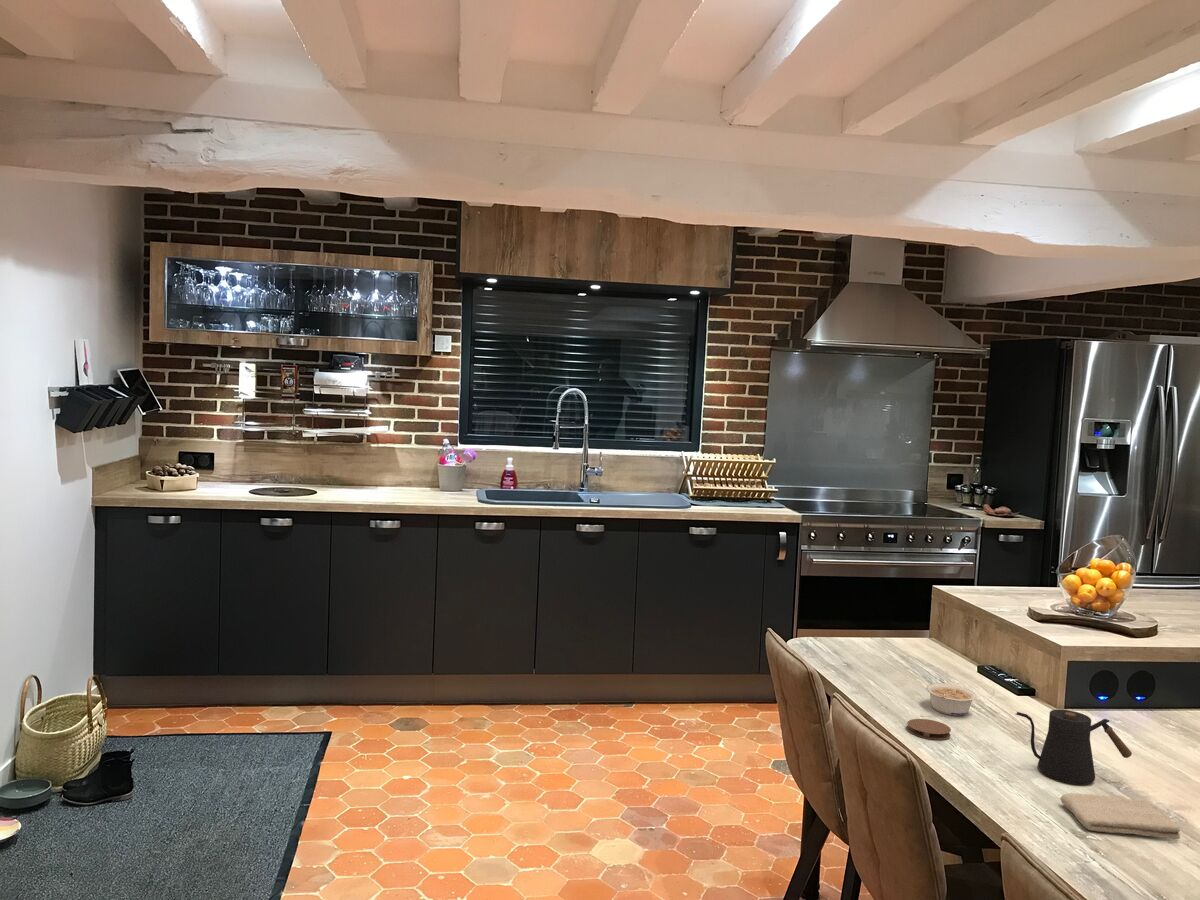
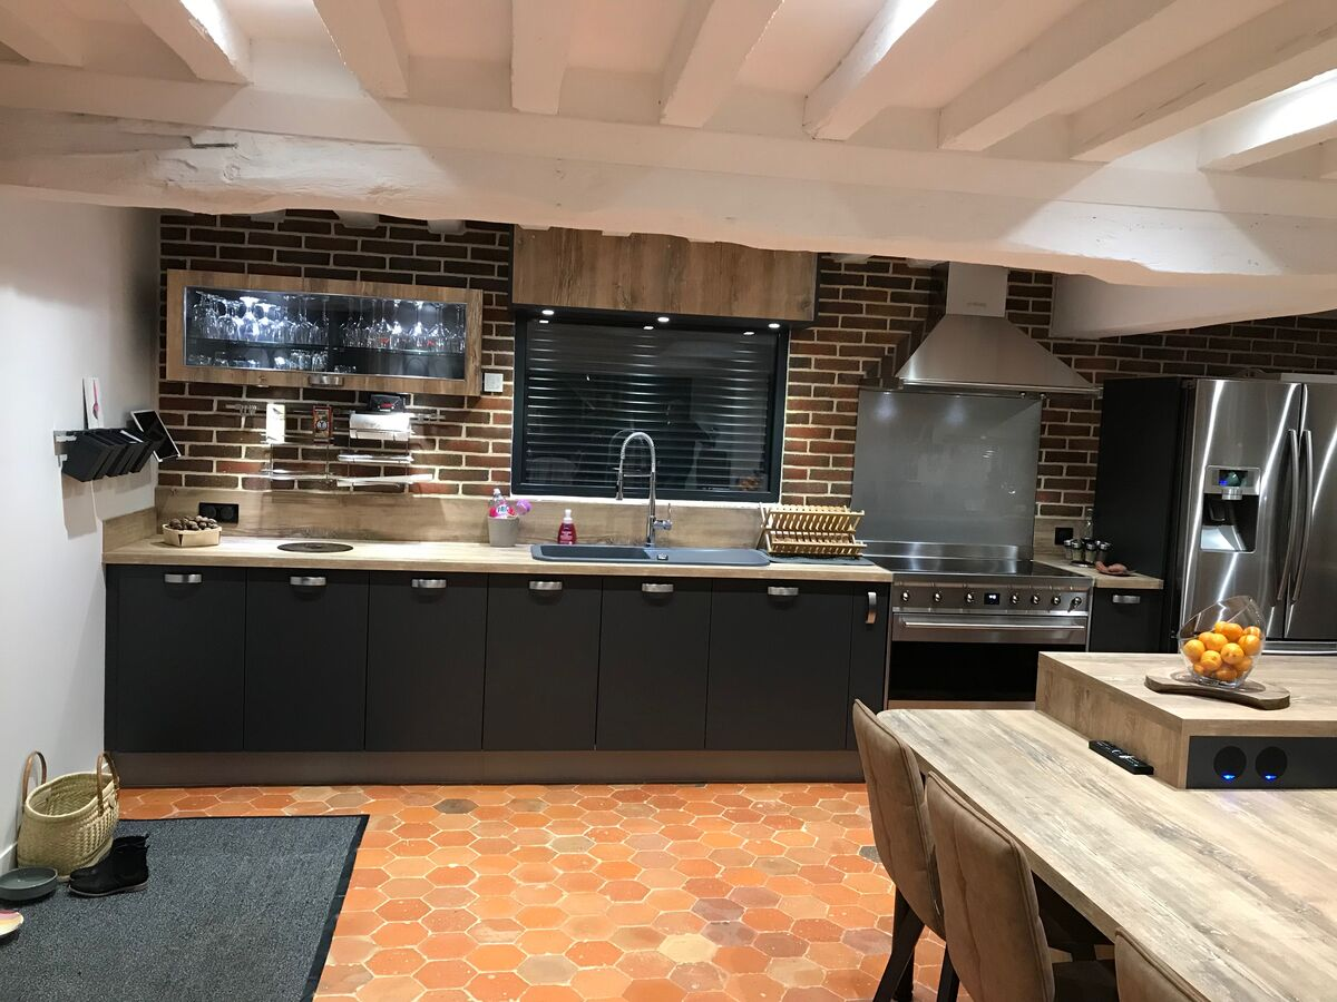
- legume (951, 699)
- coaster (928, 728)
- washcloth (1120, 814)
- kettle (1071, 744)
